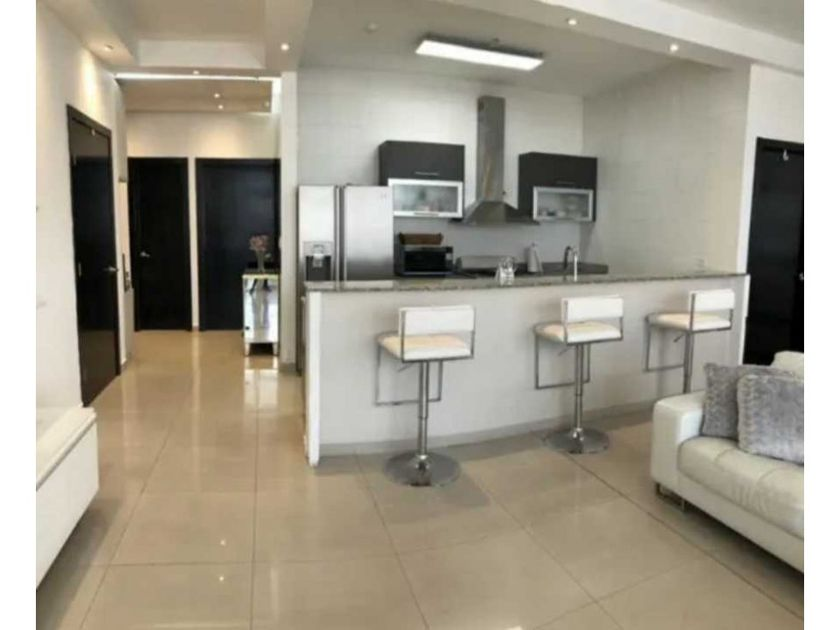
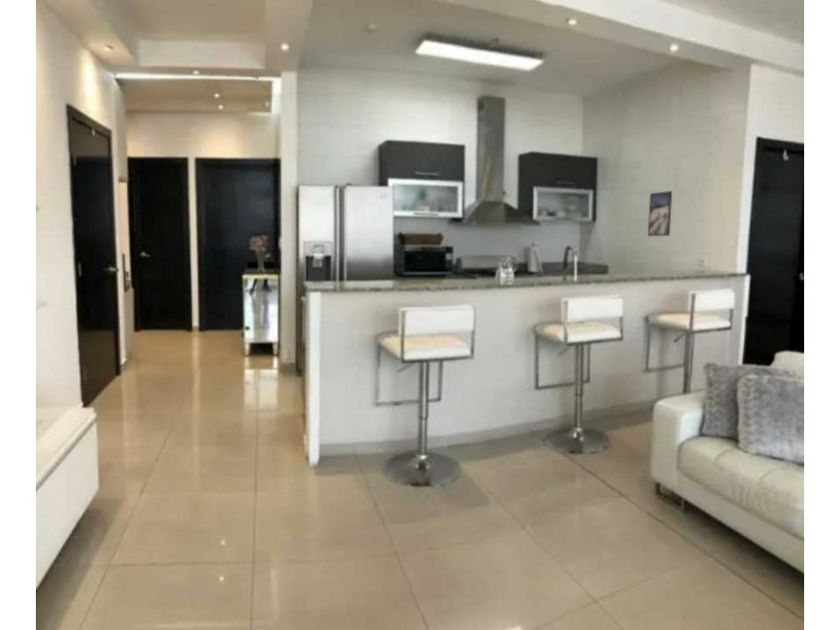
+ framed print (659, 214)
